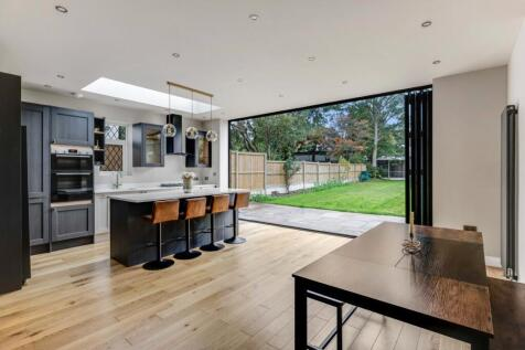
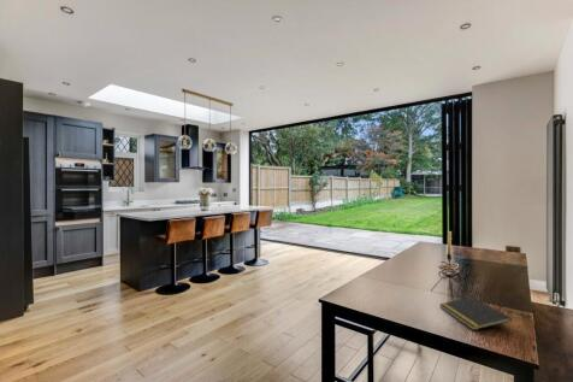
+ notepad (472, 311)
